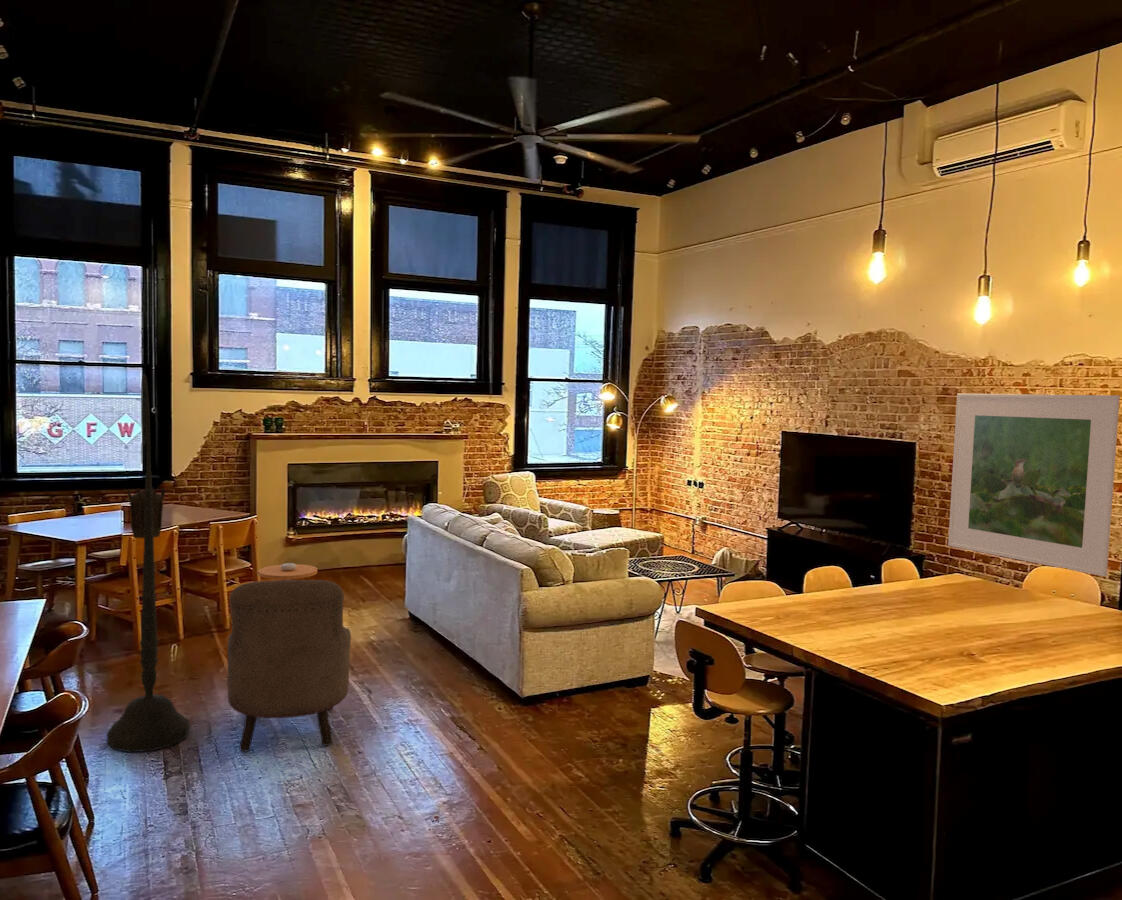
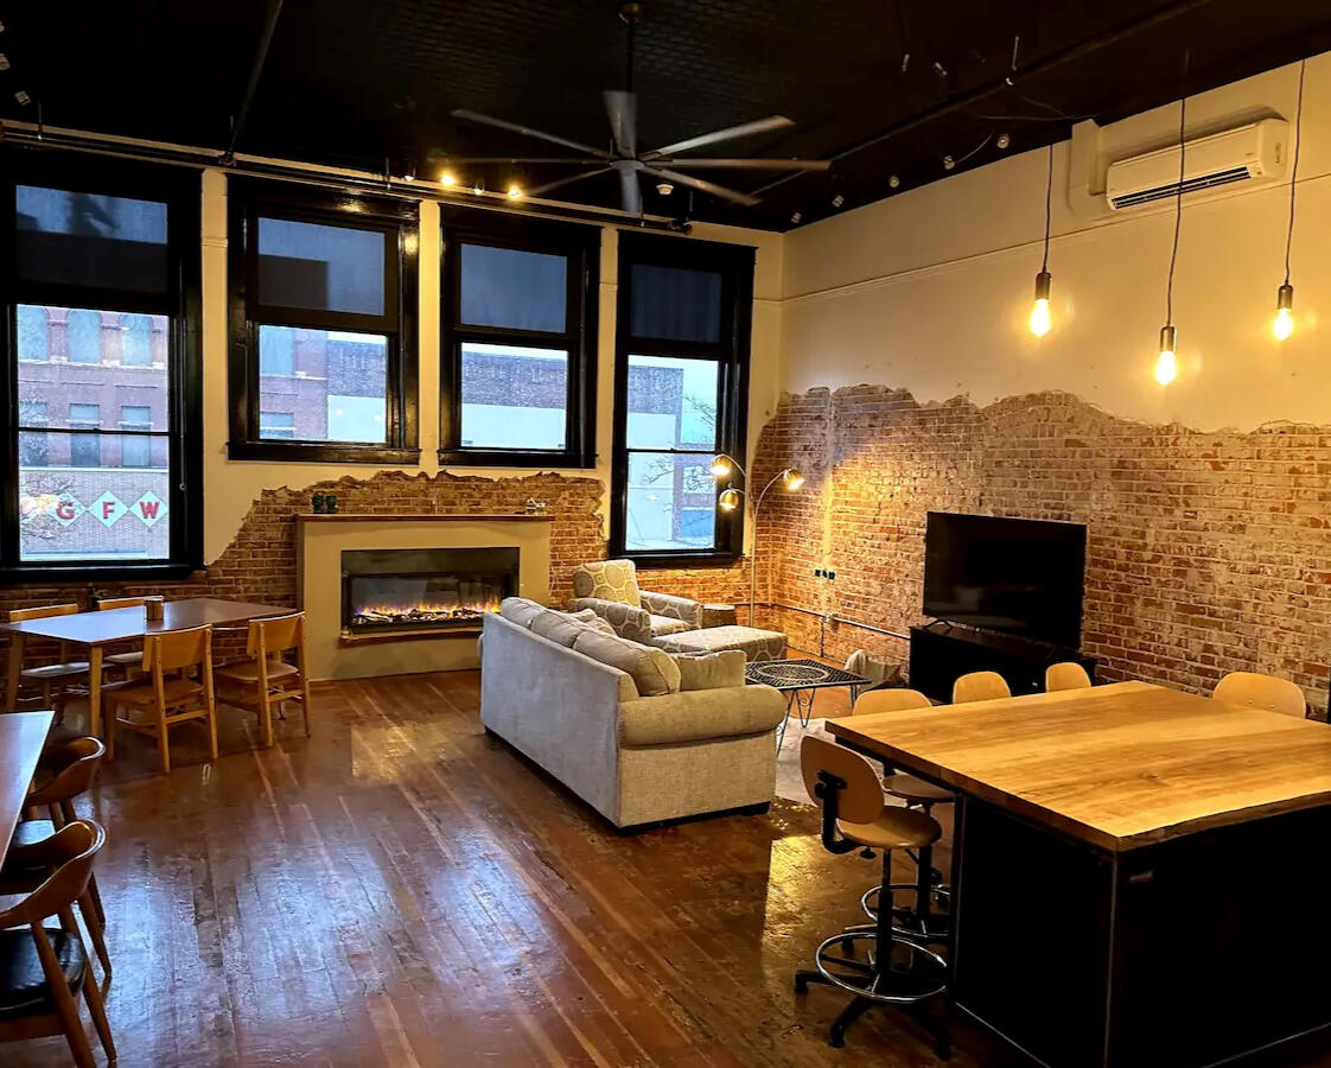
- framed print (1026, 477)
- side table (287, 579)
- floor lamp (146, 551)
- armchair (289, 651)
